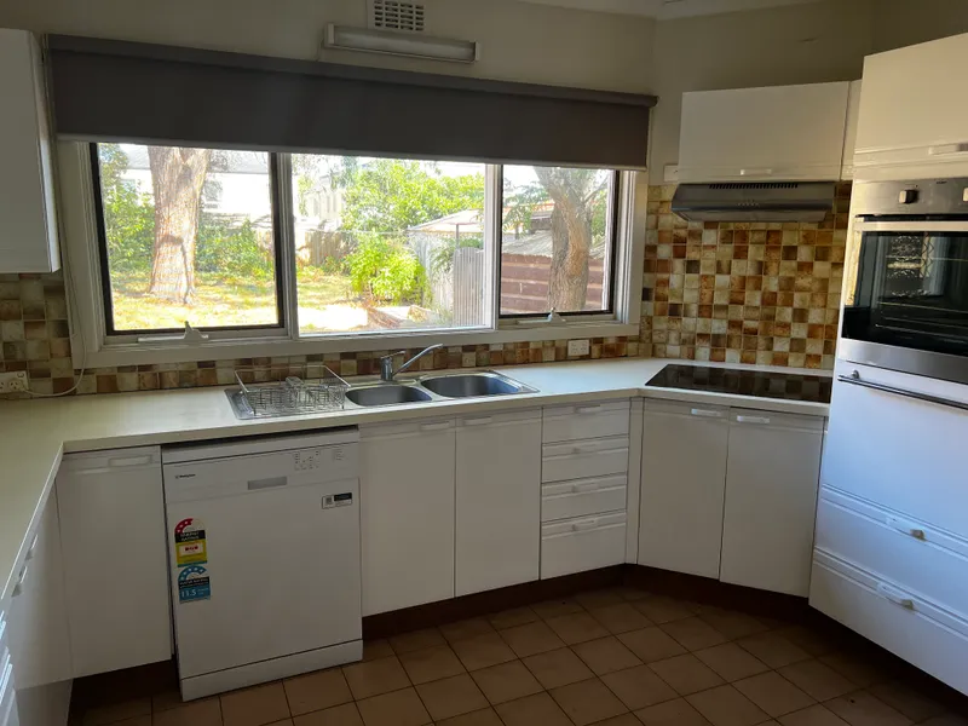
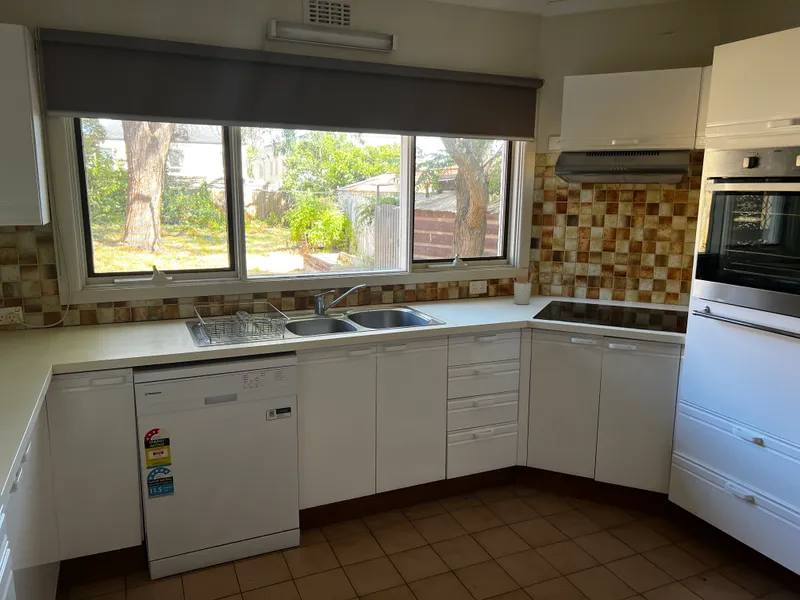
+ utensil holder (522, 288)
